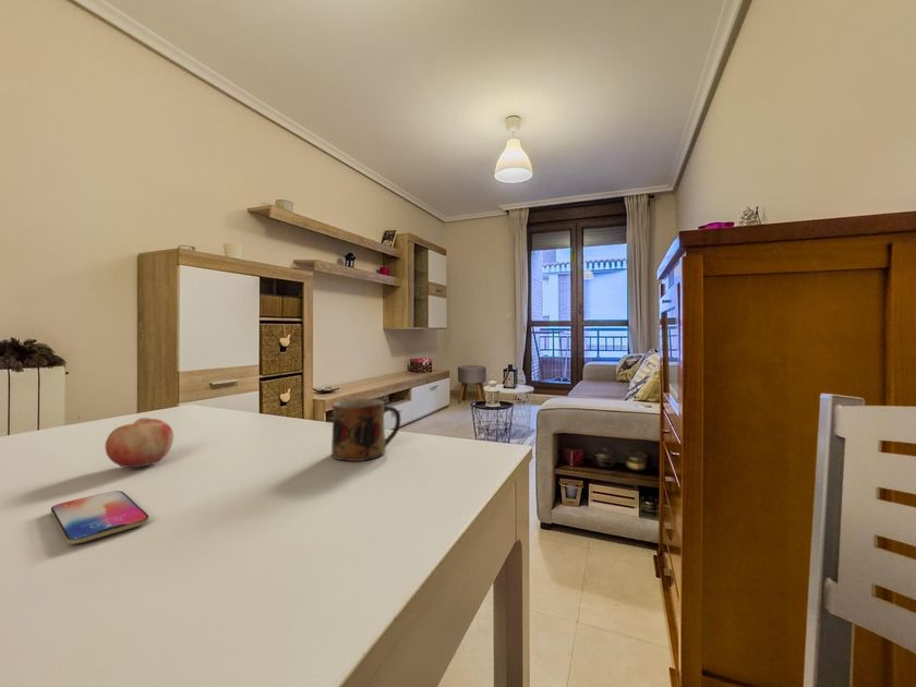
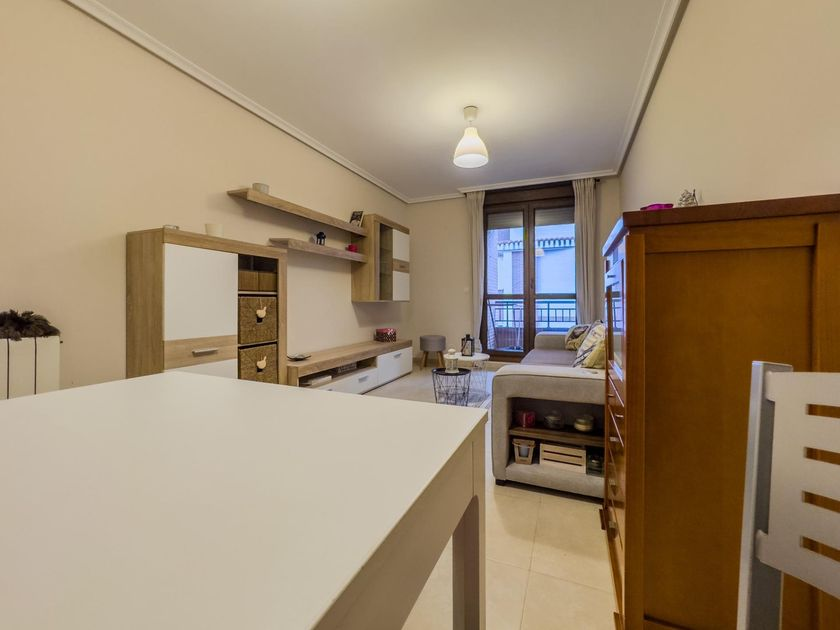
- mug (362, 426)
- fruit (141, 443)
- smartphone (98, 514)
